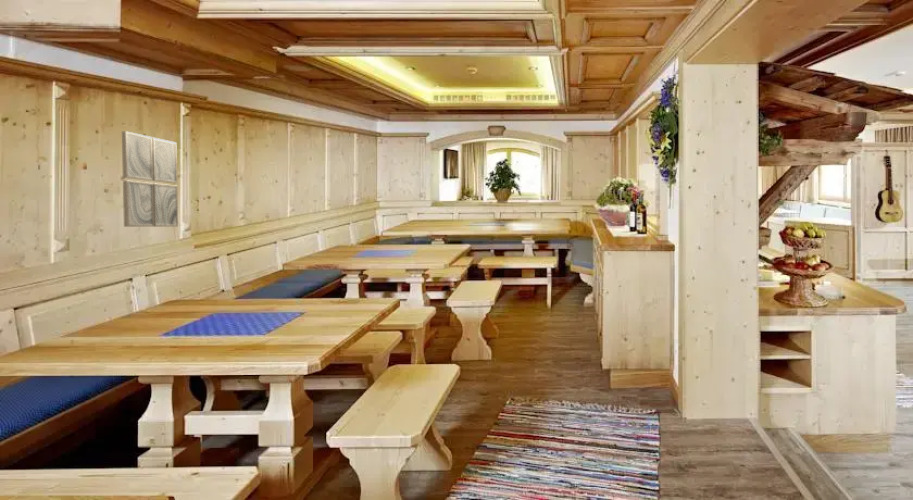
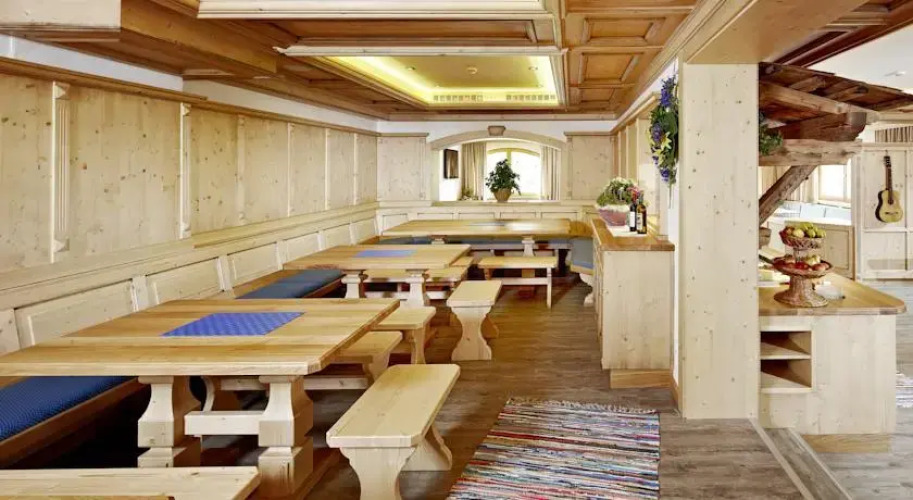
- wall art (151, 183)
